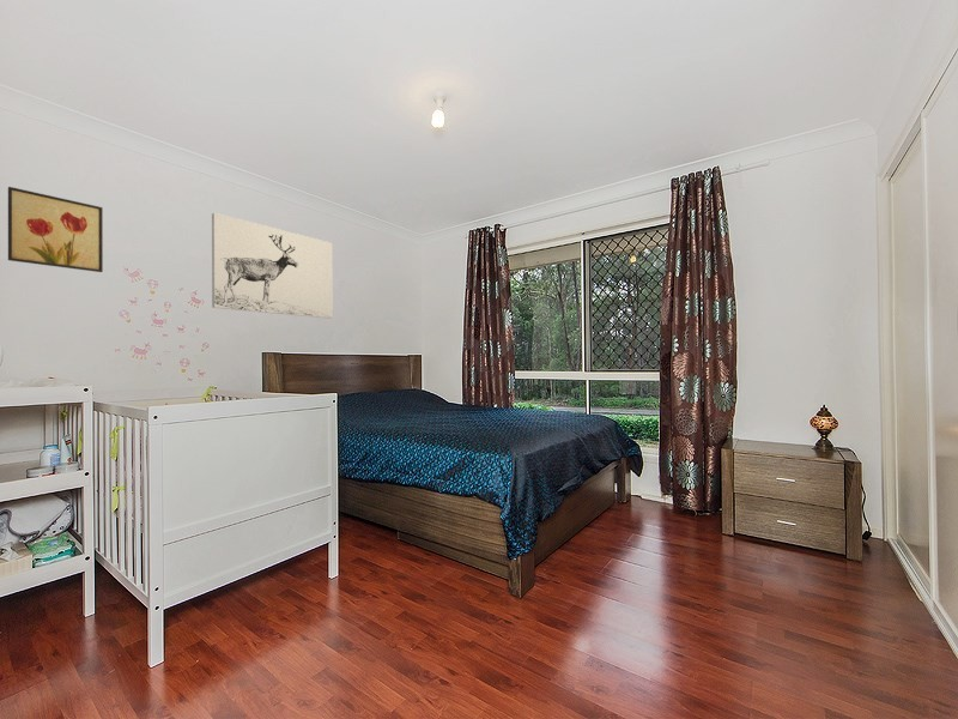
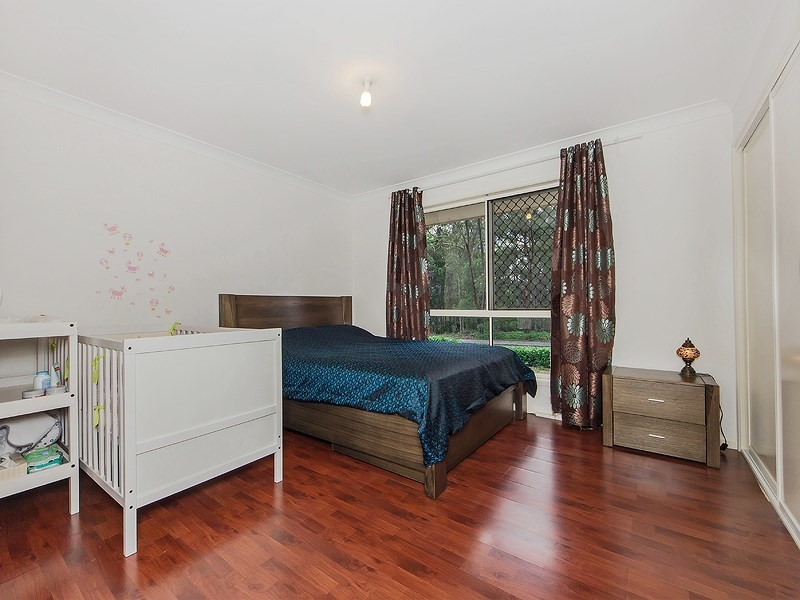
- wall art (278, 271)
- wall art (57, 232)
